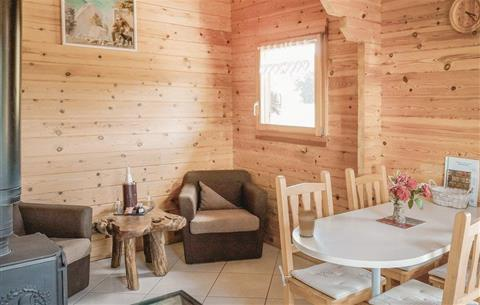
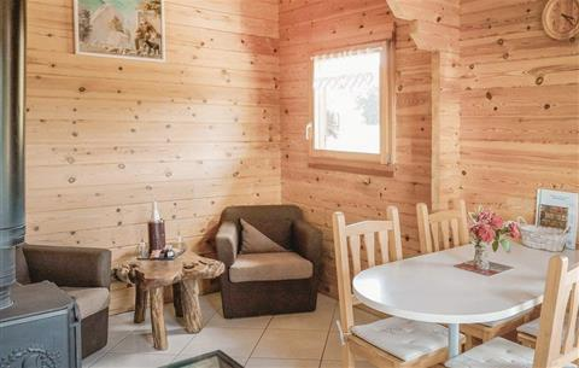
- coffee cup (306, 222)
